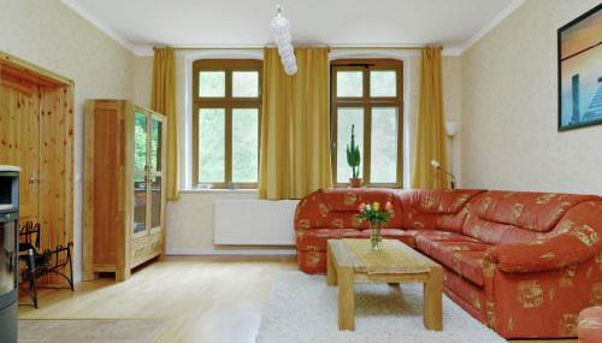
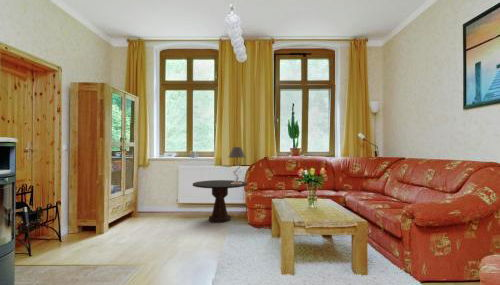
+ table lamp (238, 164)
+ side table (219, 201)
